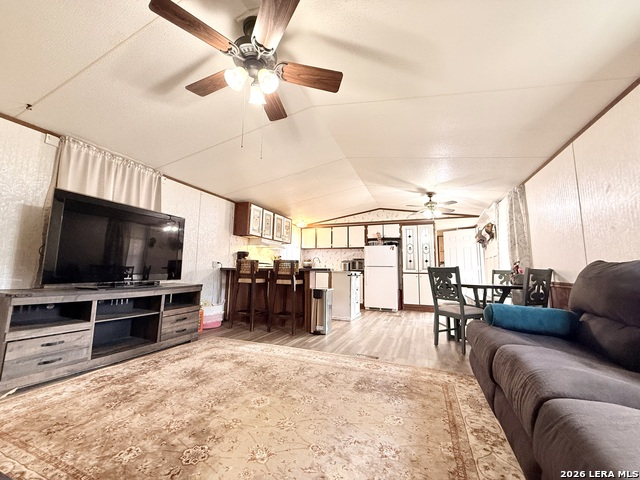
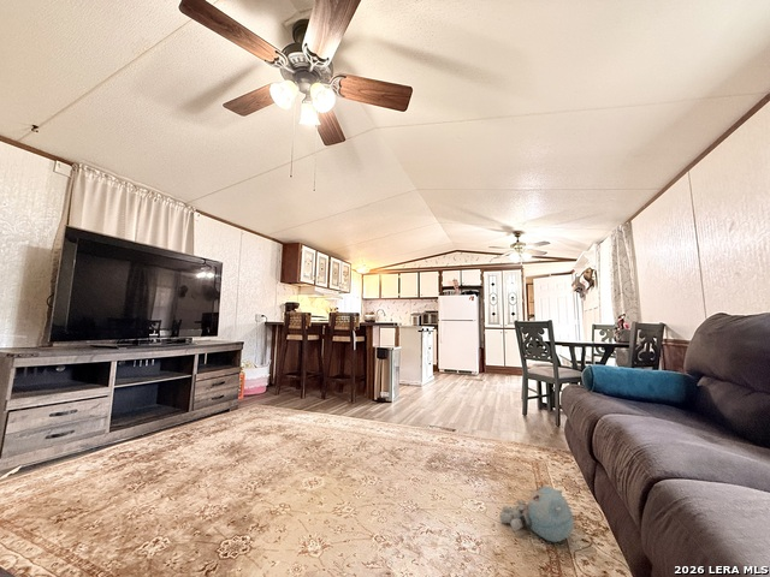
+ plush toy (534, 507)
